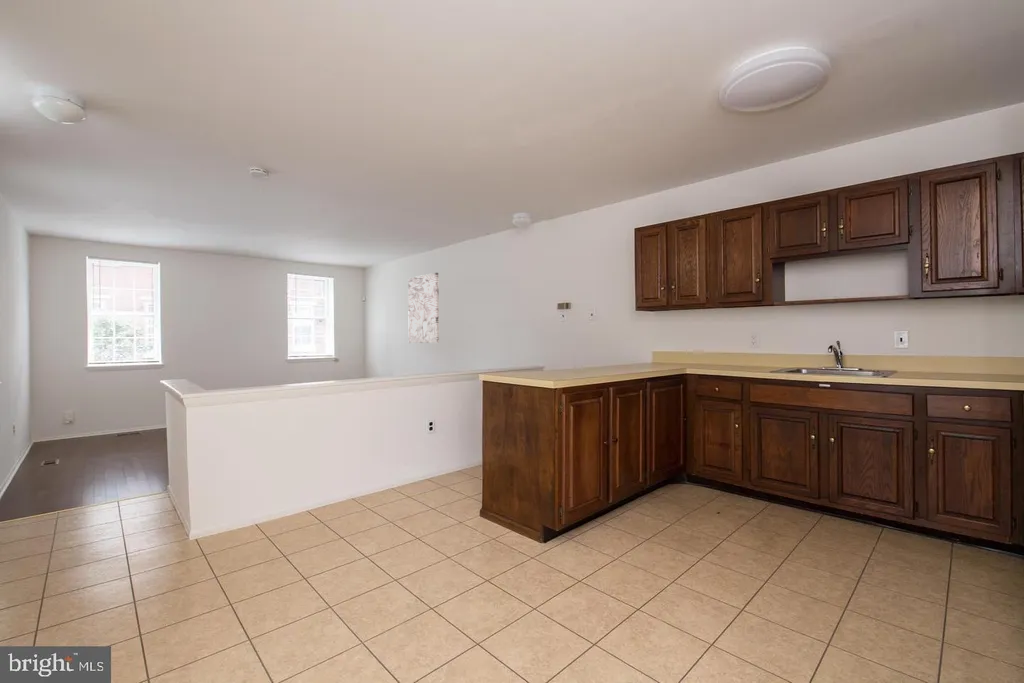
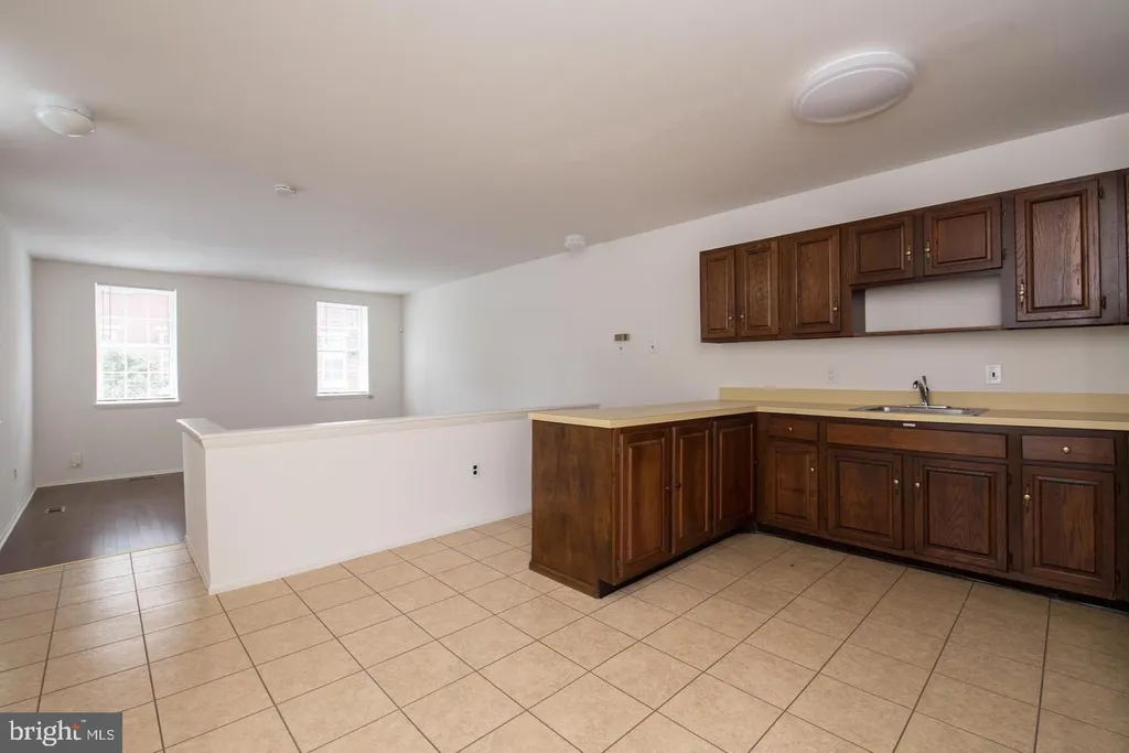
- wall art (423, 309)
